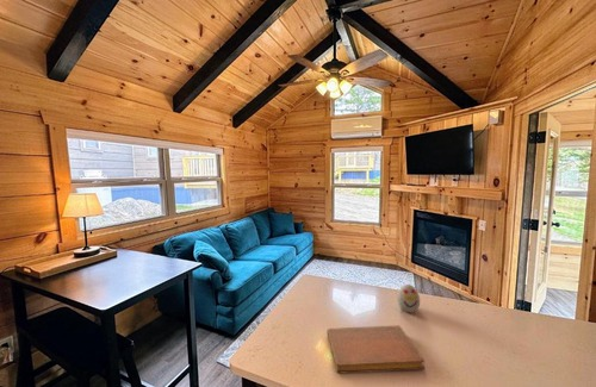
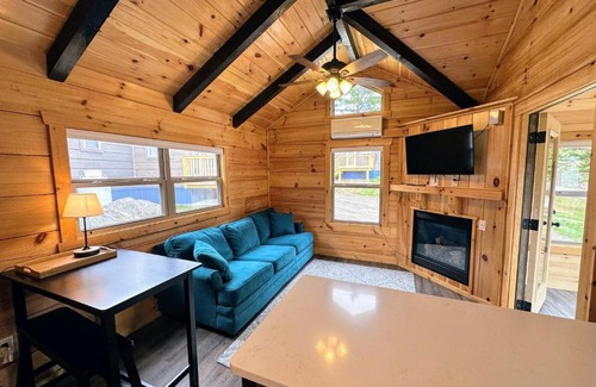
- notebook (371, 345)
- decorative egg (408, 297)
